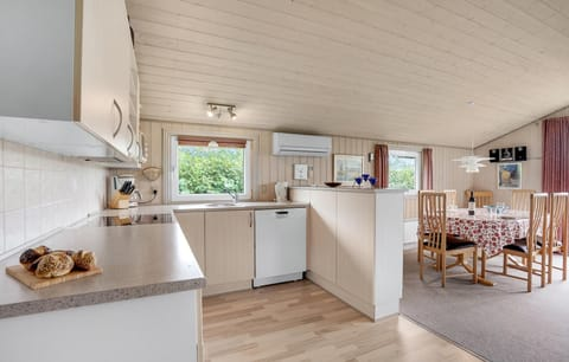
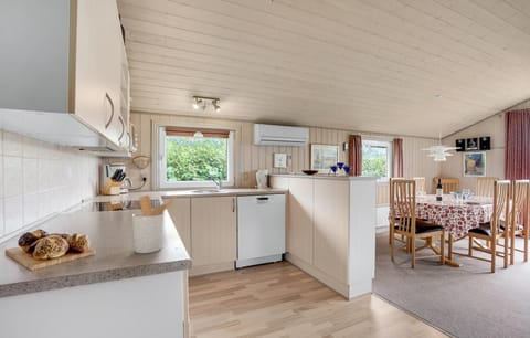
+ utensil holder (156, 221)
